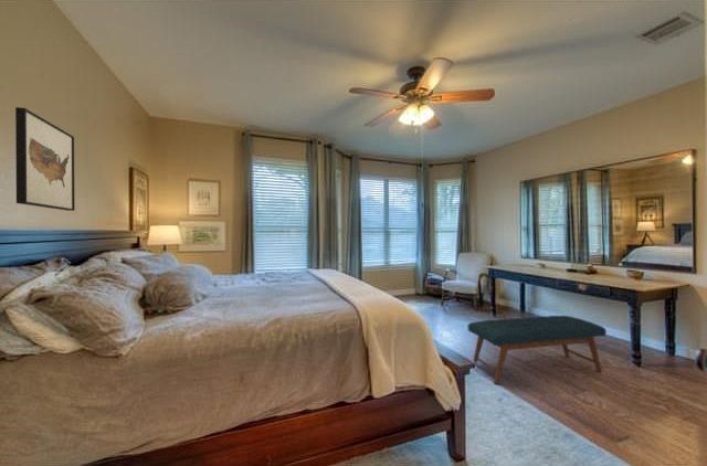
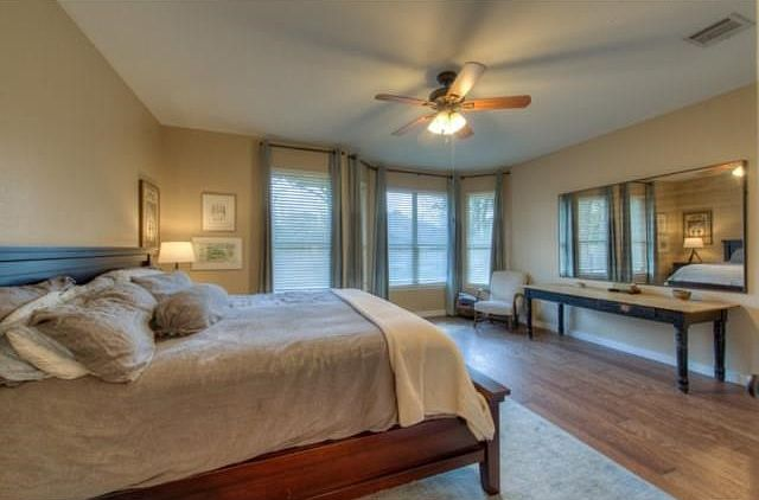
- bench (535, 345)
- wall art (49, 166)
